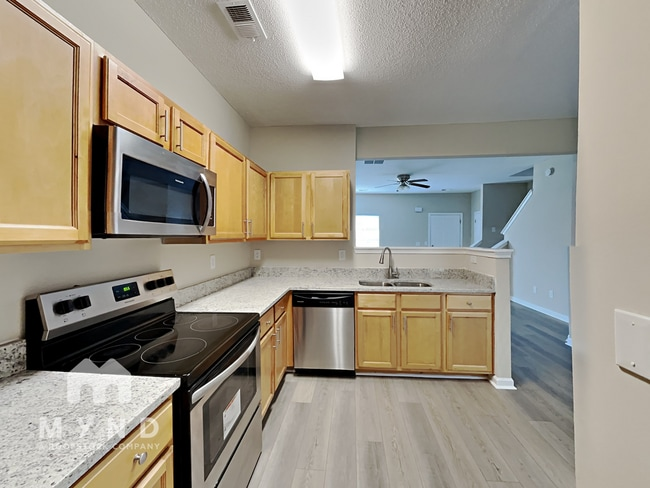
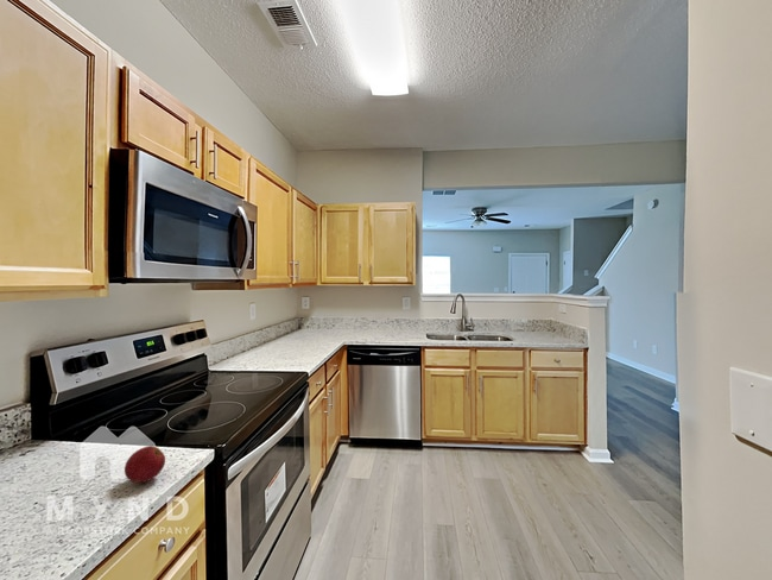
+ apple (145, 464)
